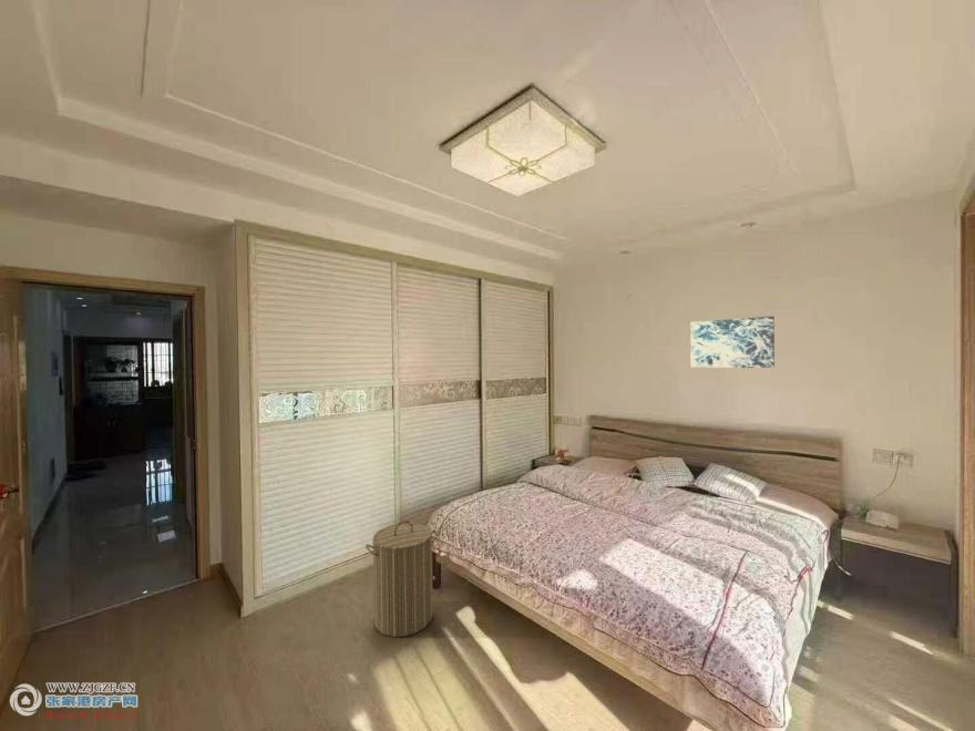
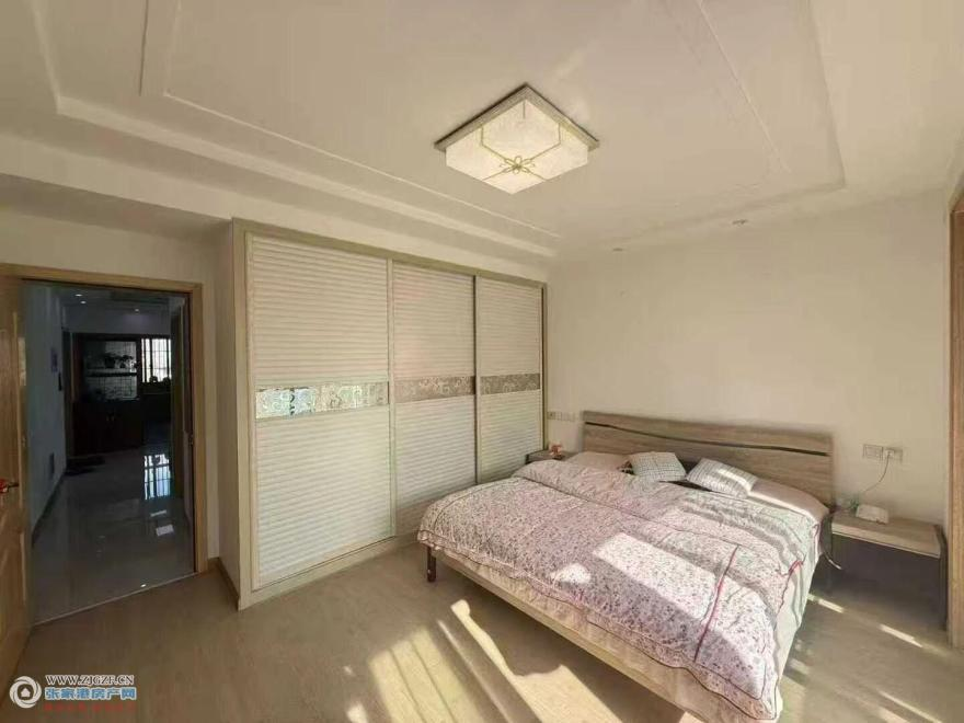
- laundry hamper (402, 569)
- wall art (729, 343)
